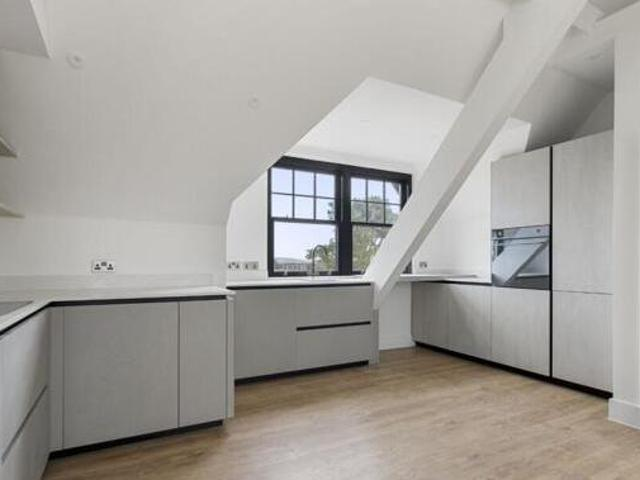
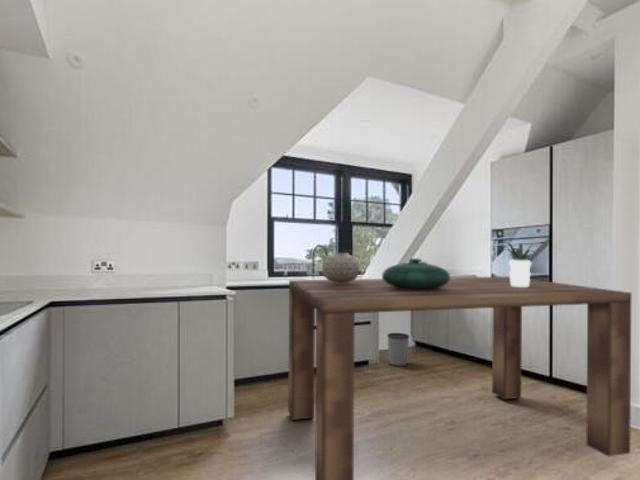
+ potted plant (518, 263)
+ decorative bowl (415, 273)
+ wastebasket (398, 349)
+ dining table (440, 309)
+ vase (340, 267)
